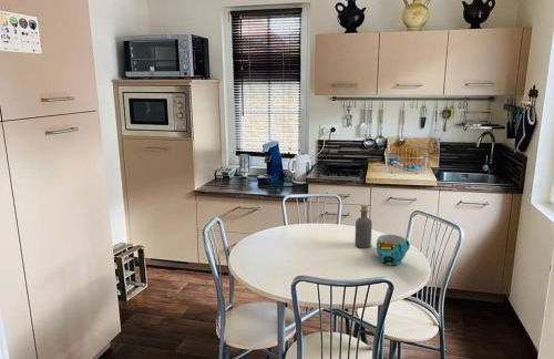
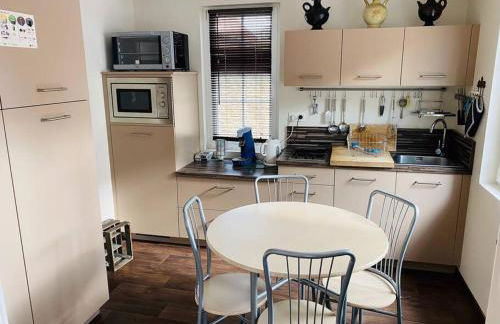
- cup (392, 249)
- bottle (363, 225)
